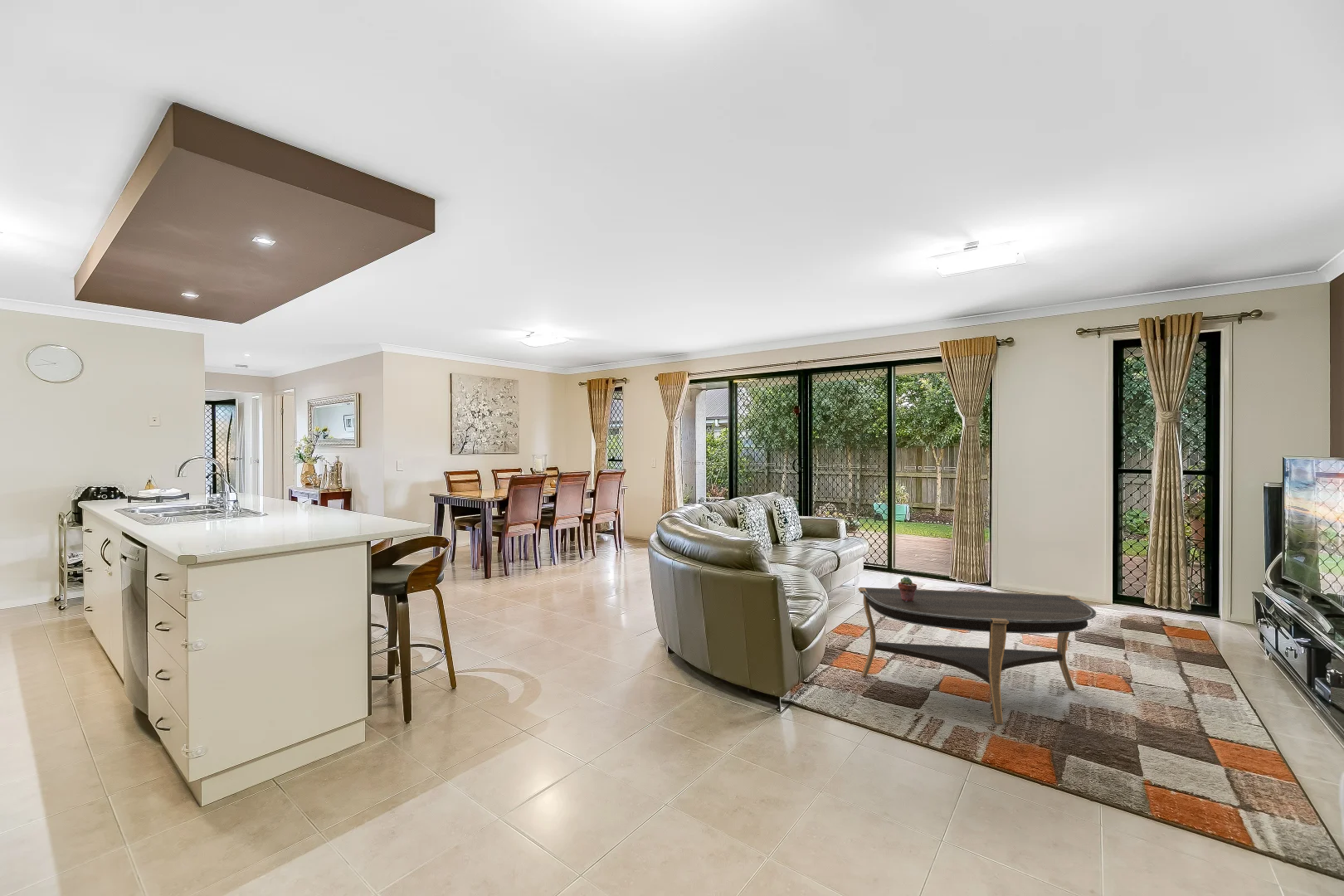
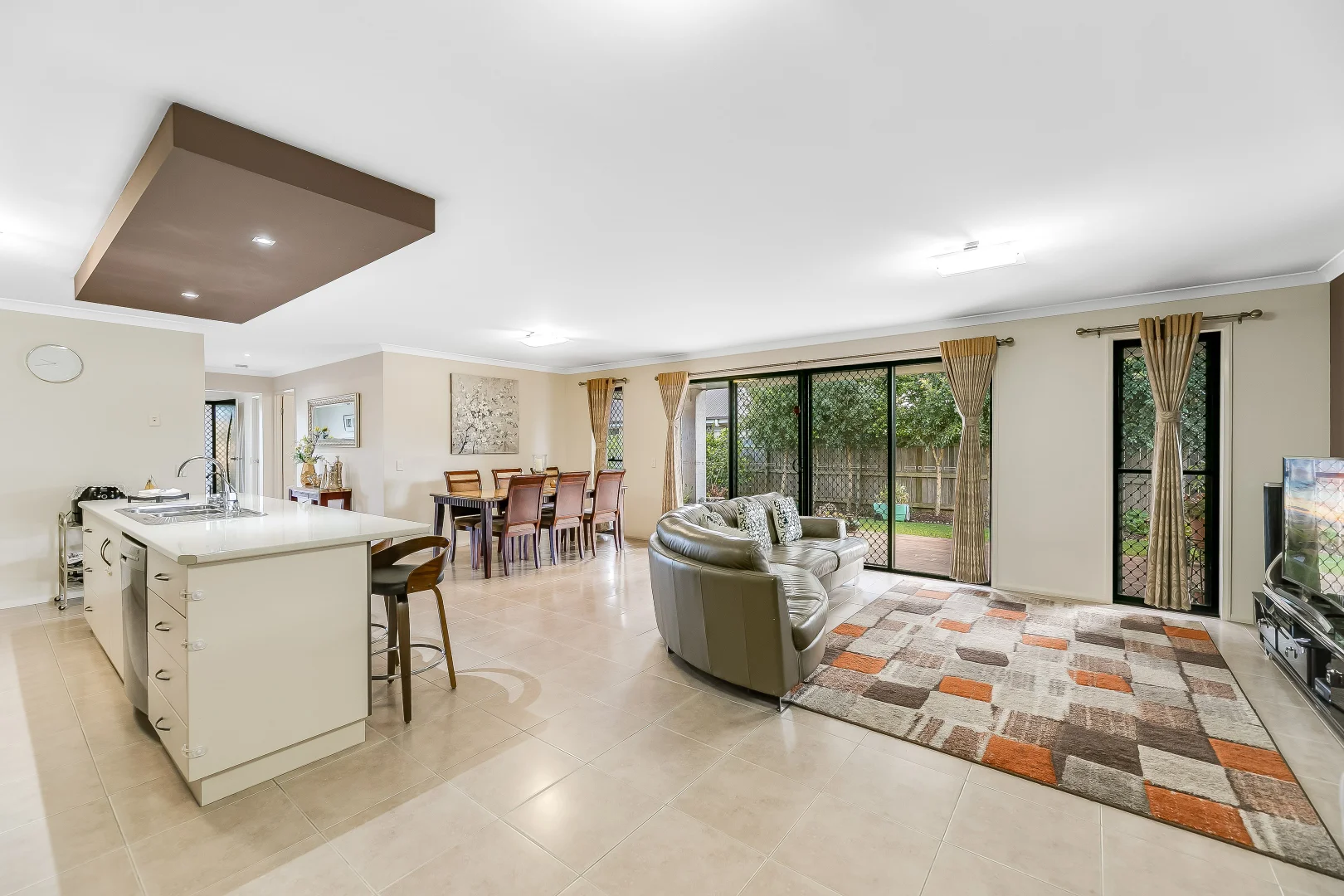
- coffee table (979, 651)
- potted succulent (907, 587)
